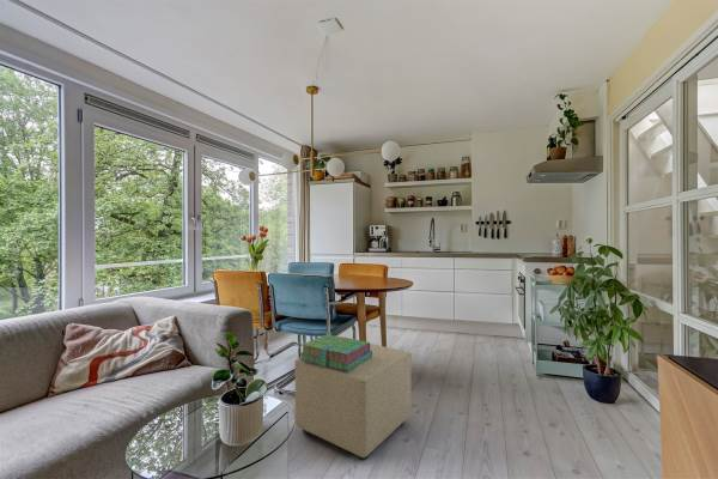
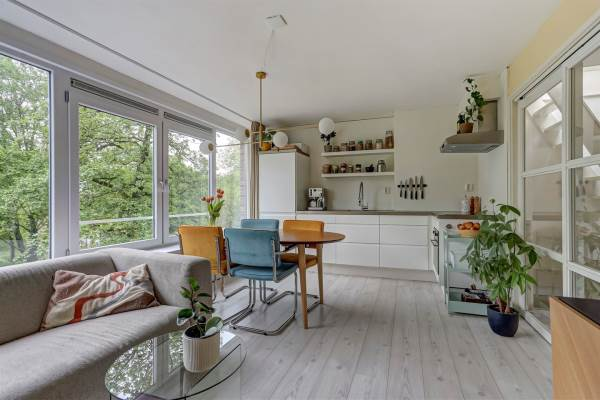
- ottoman (354, 390)
- stack of books (336, 350)
